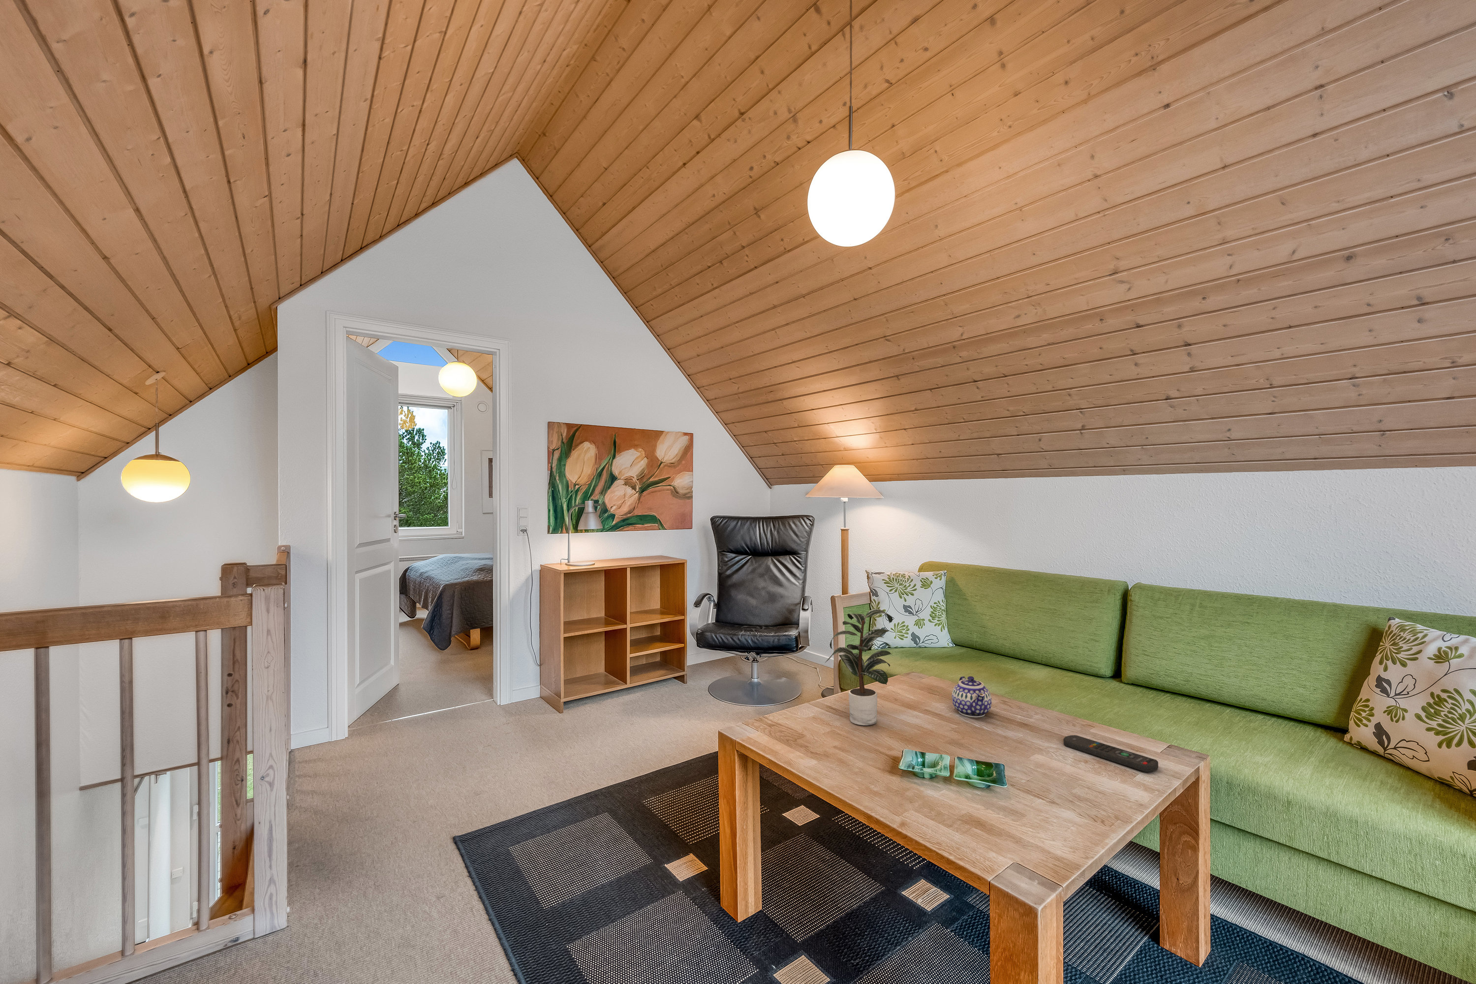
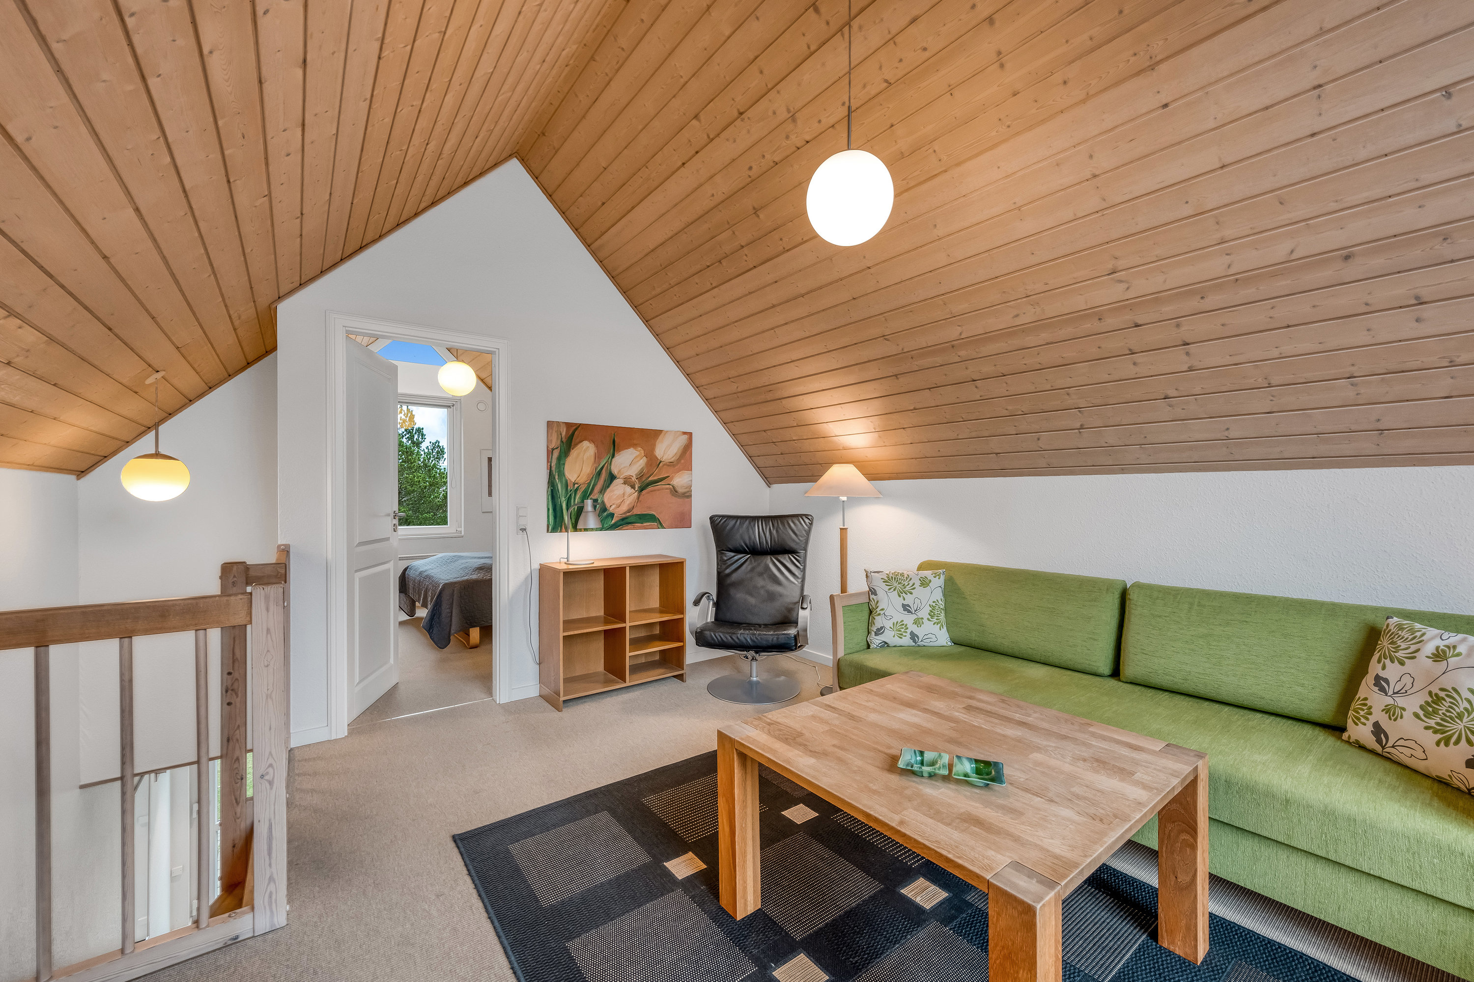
- potted plant (853, 663)
- remote control (1108, 752)
- teapot (971, 695)
